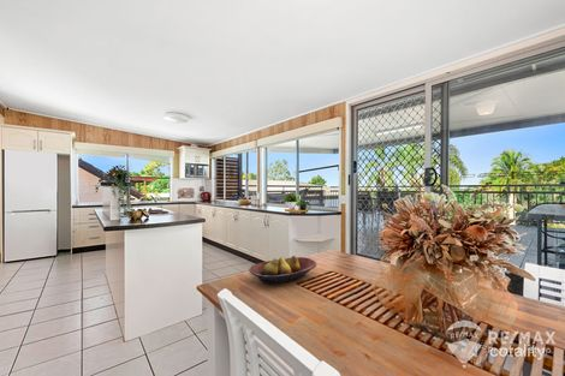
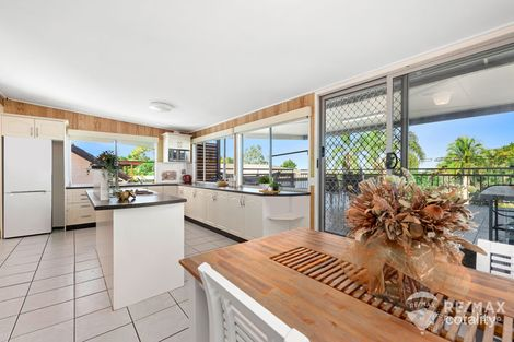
- fruit bowl (284, 265)
